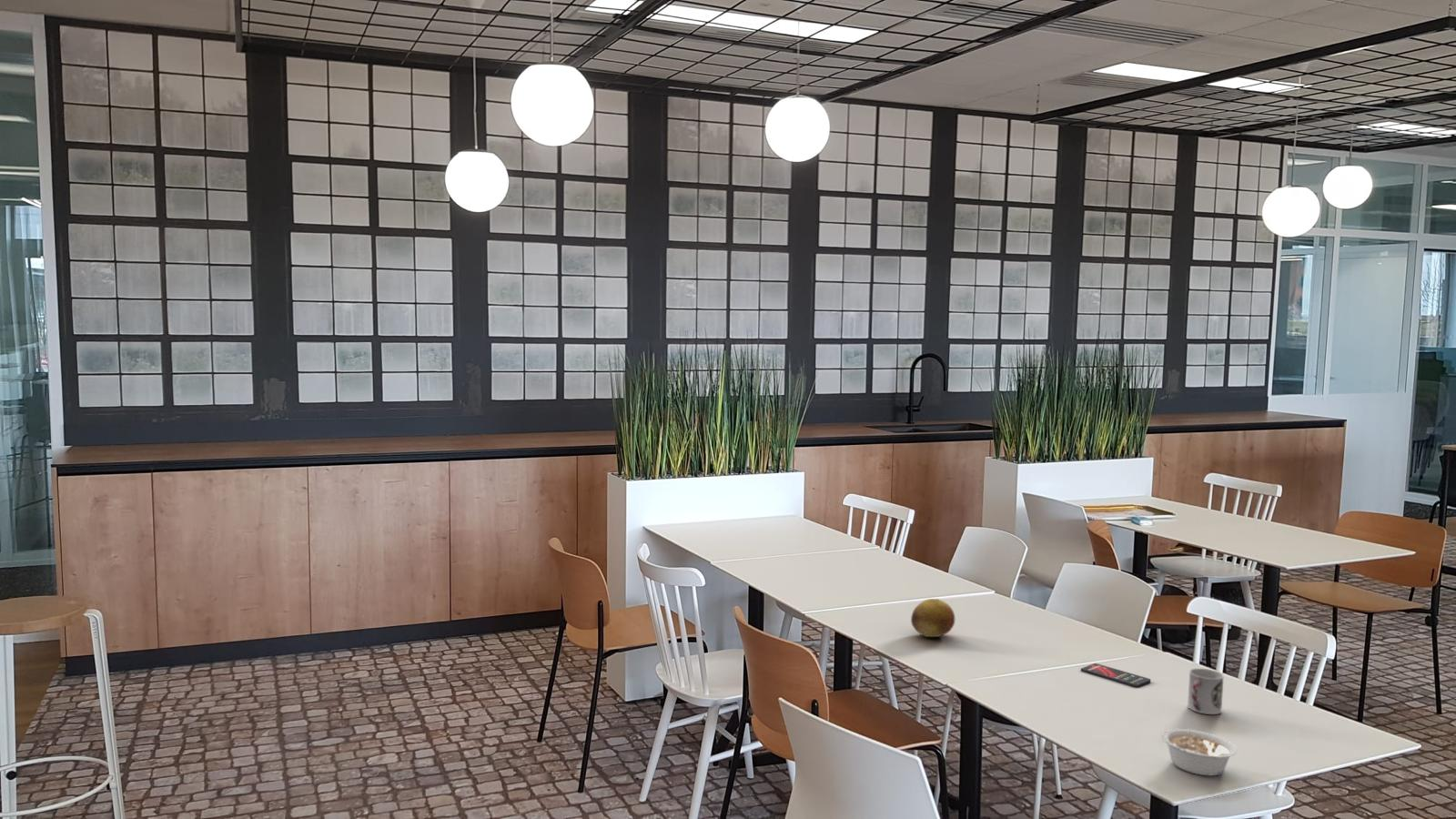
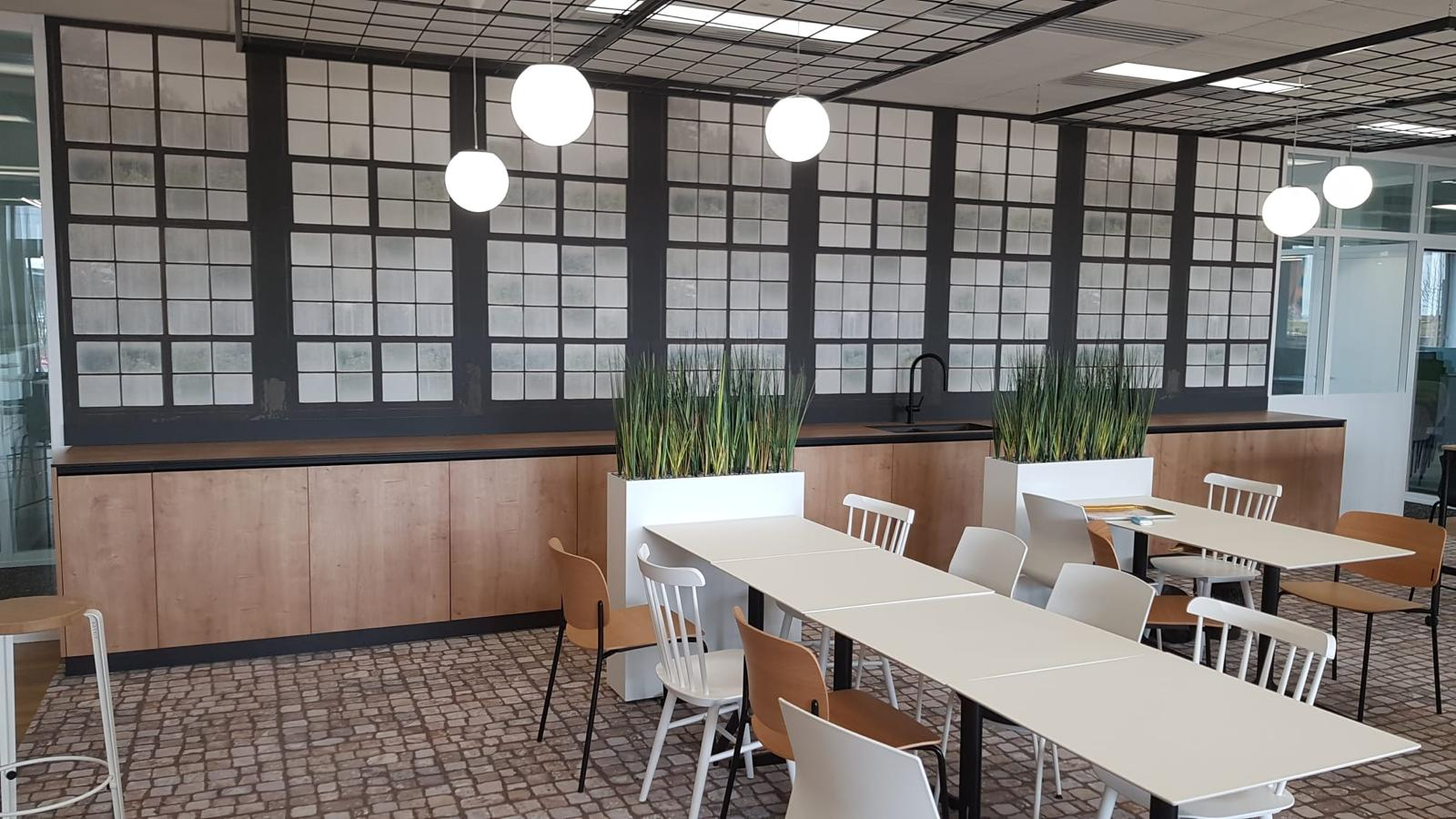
- cup (1202, 693)
- legume (1200, 753)
- smartphone (1115, 674)
- fruit (932, 617)
